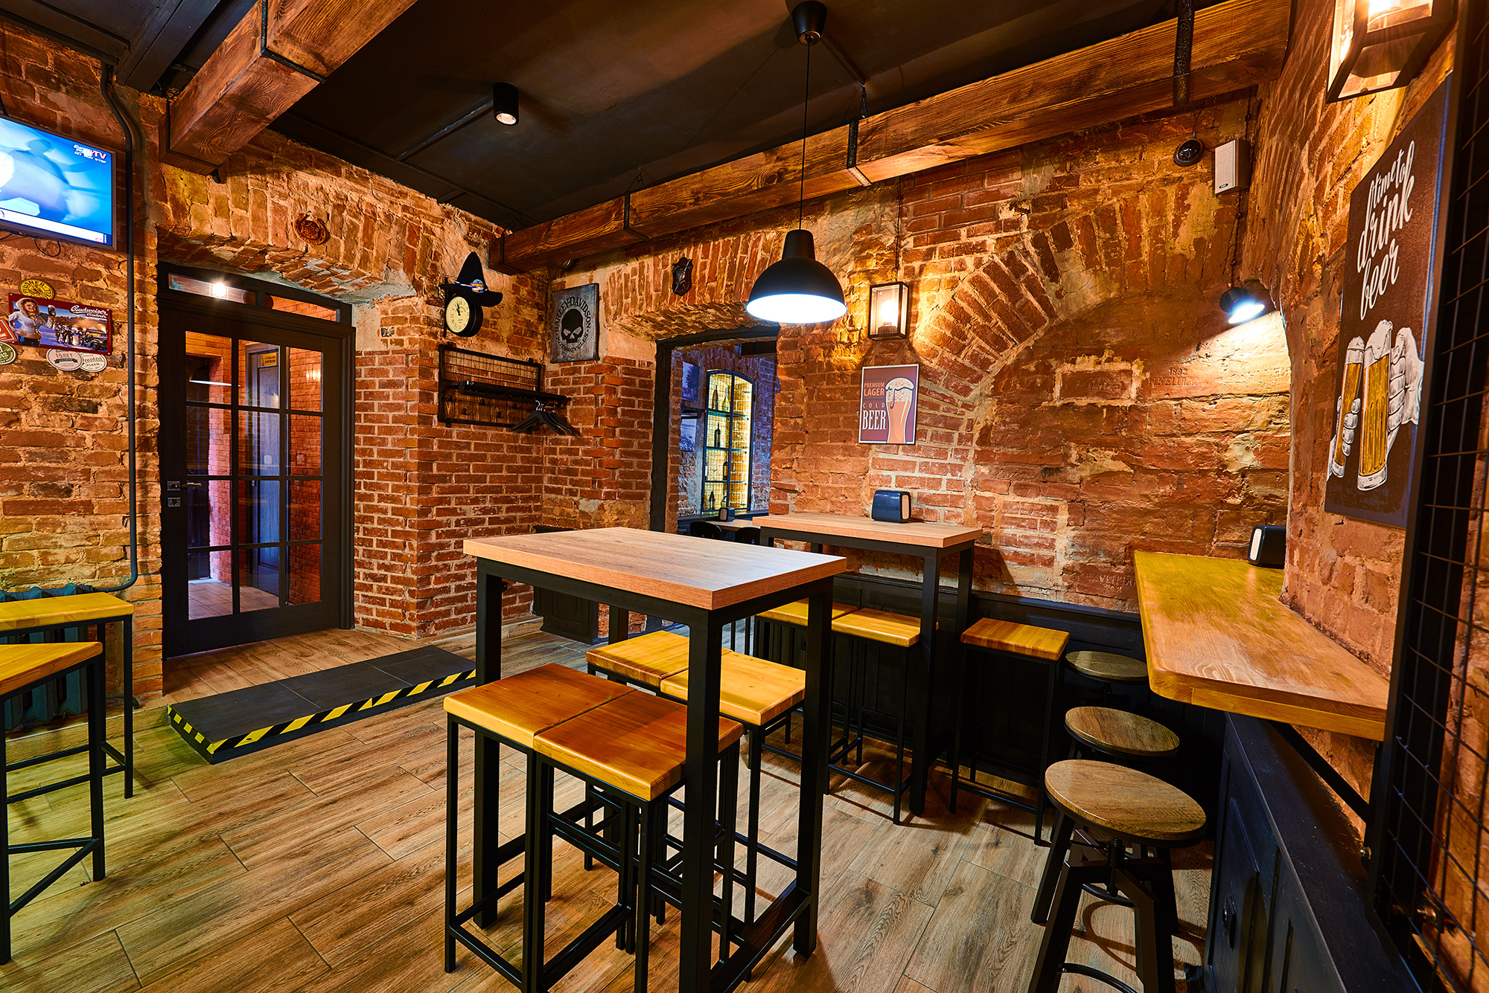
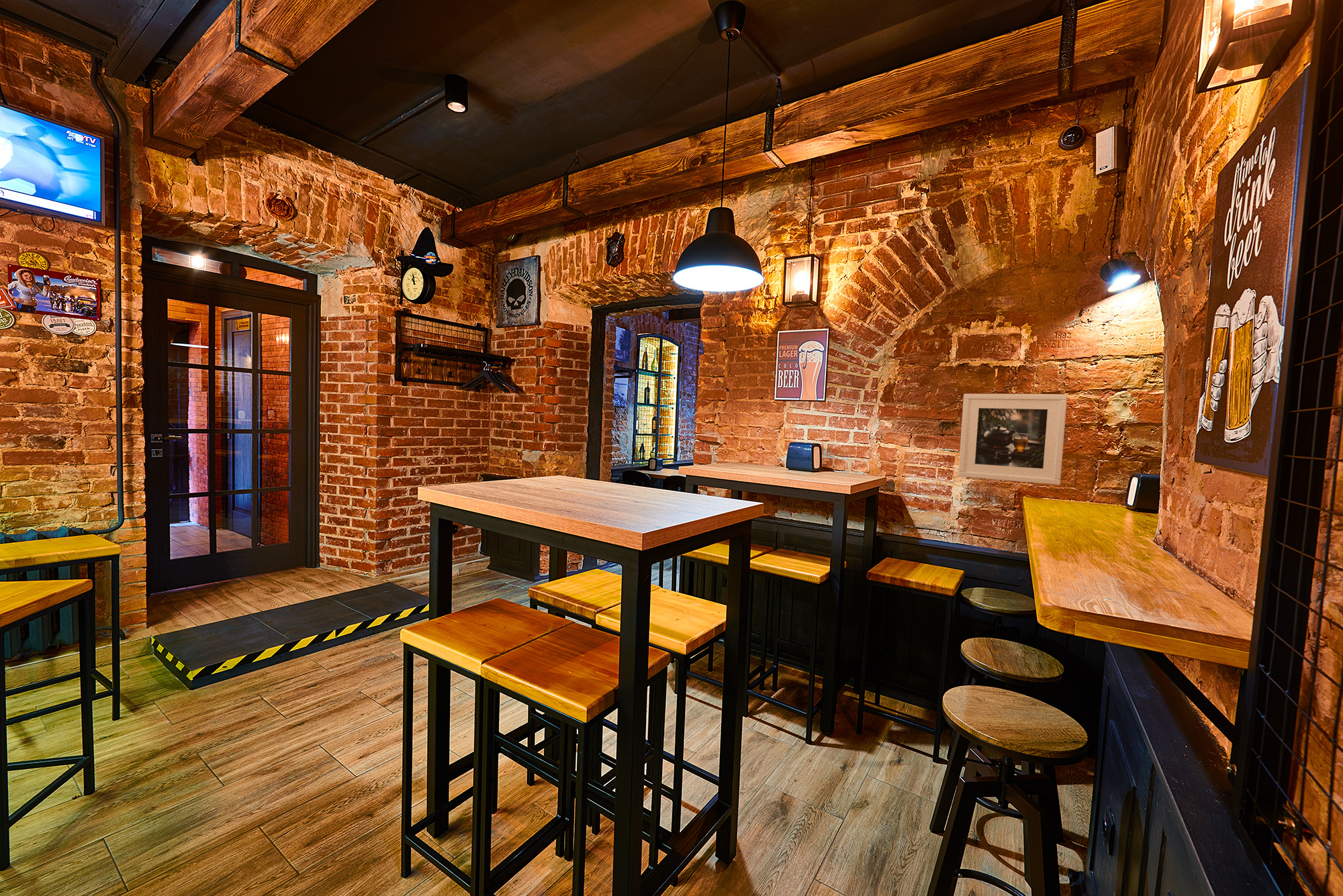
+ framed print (1010, 437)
